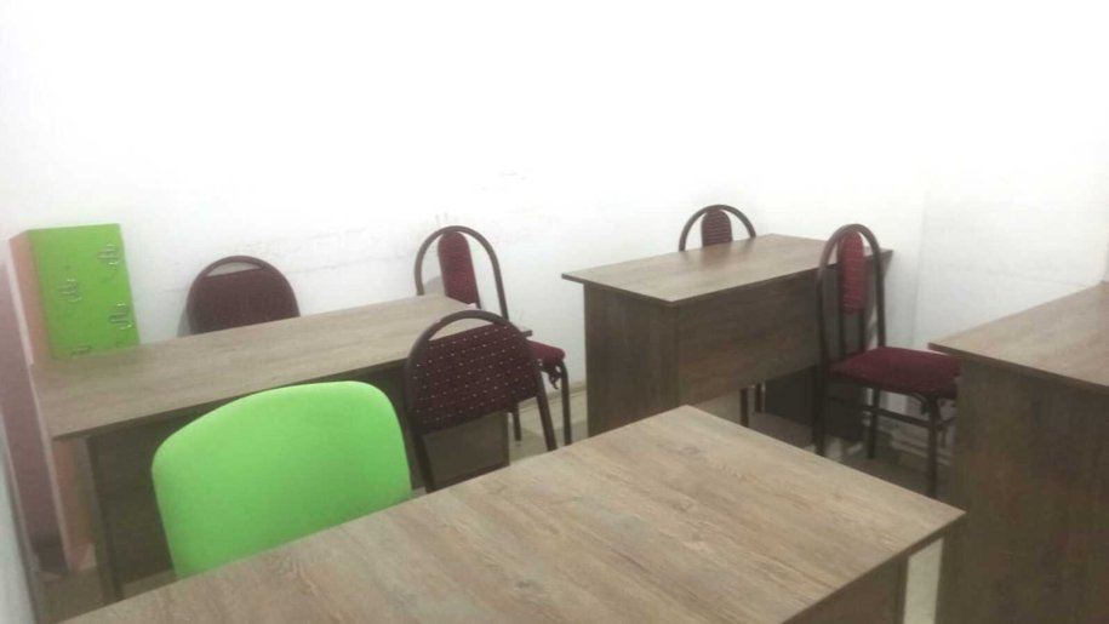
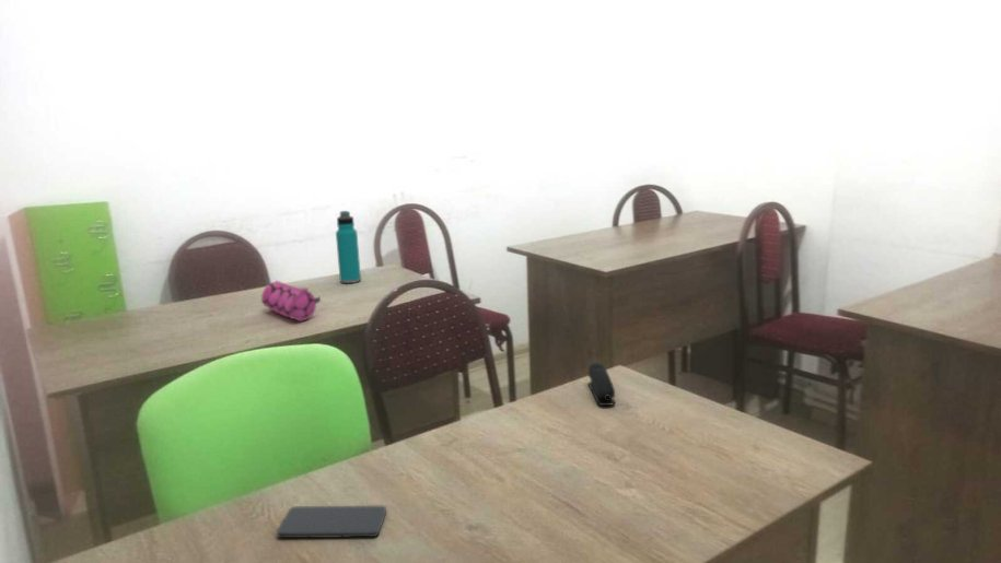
+ stapler (601, 383)
+ water bottle (347, 246)
+ pencil case (288, 298)
+ smartphone (333, 520)
